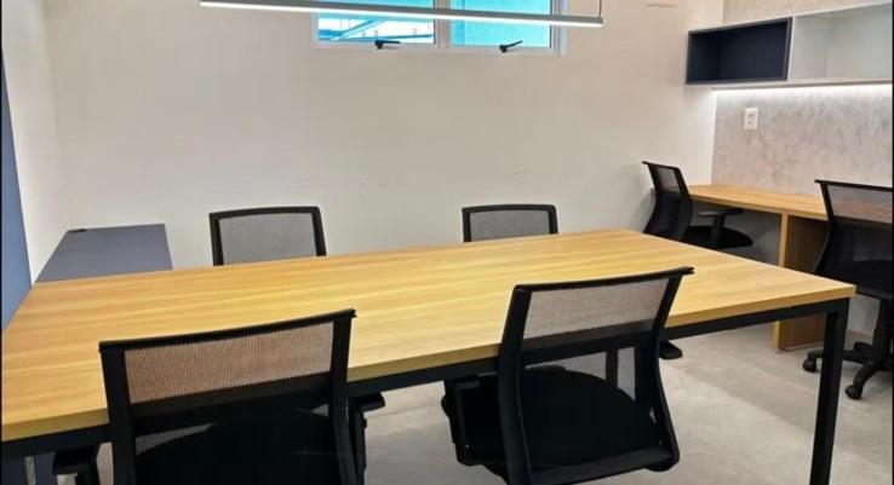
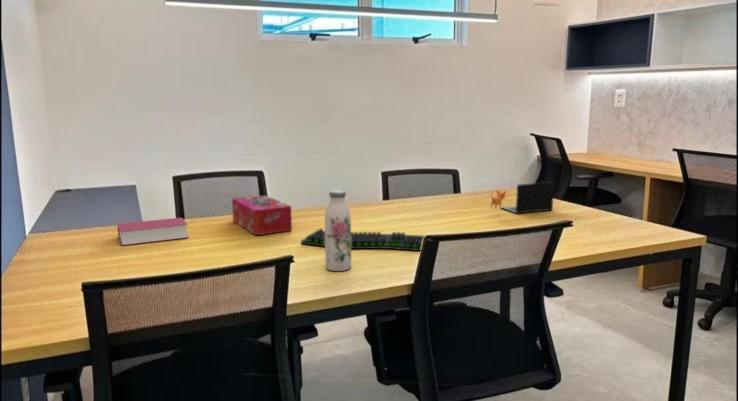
+ tissue box (260, 214)
+ keyboard (364, 238)
+ water bottle (337, 229)
+ laptop (523, 197)
+ book (152, 230)
